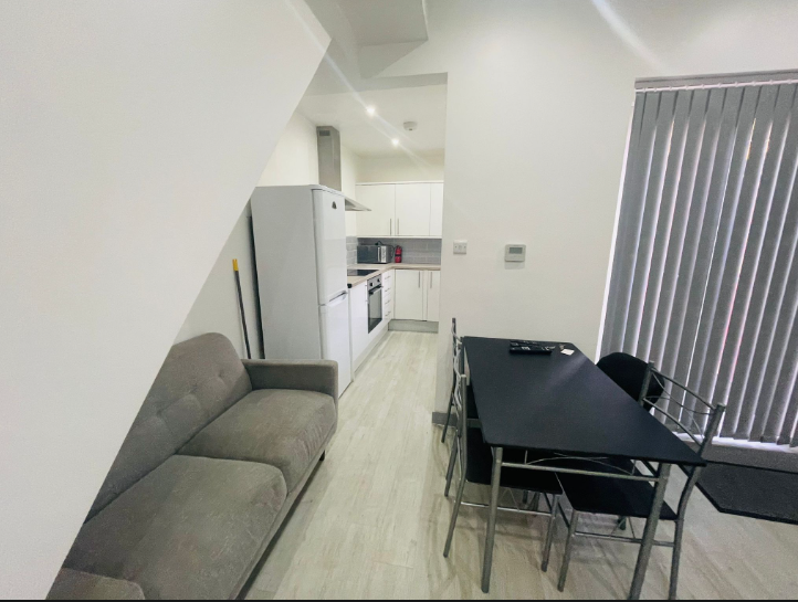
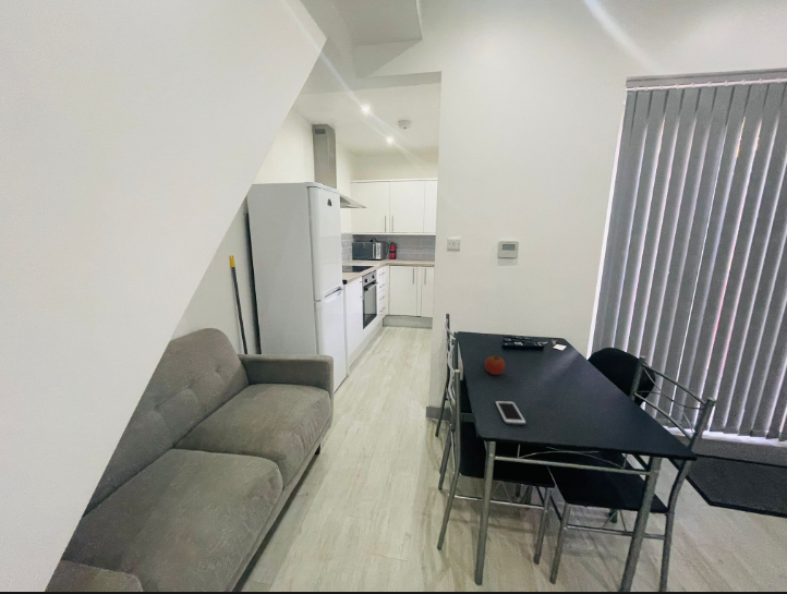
+ fruit (495, 363)
+ cell phone (509, 412)
